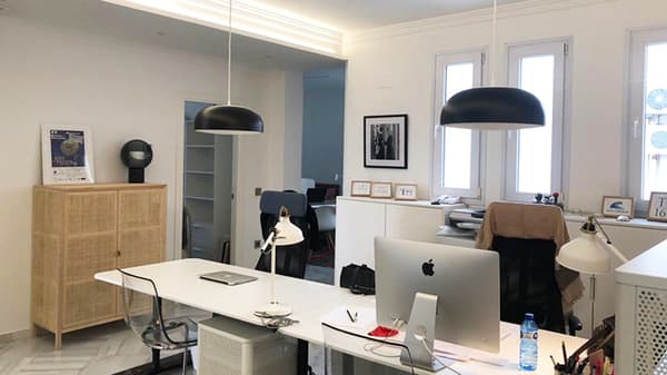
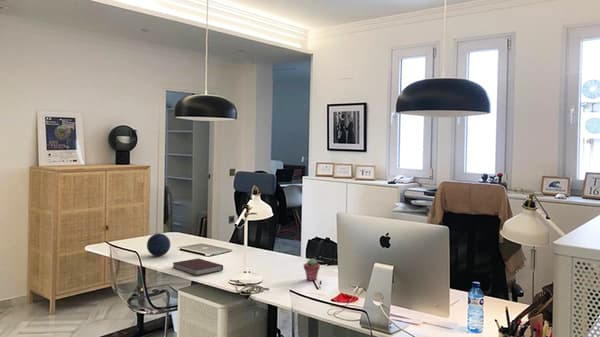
+ potted succulent (311, 268)
+ decorative orb (158, 244)
+ notebook (197, 266)
